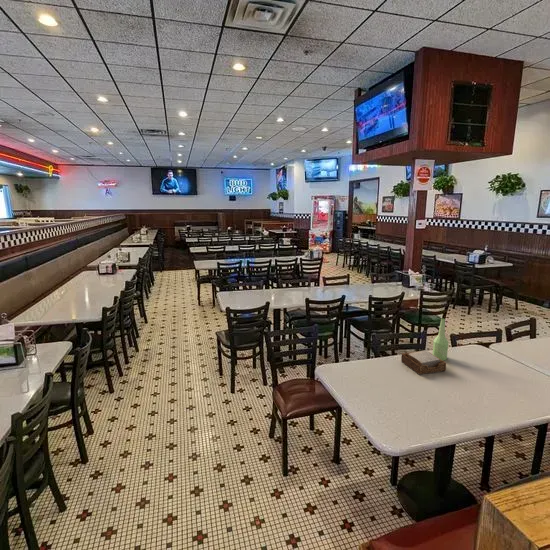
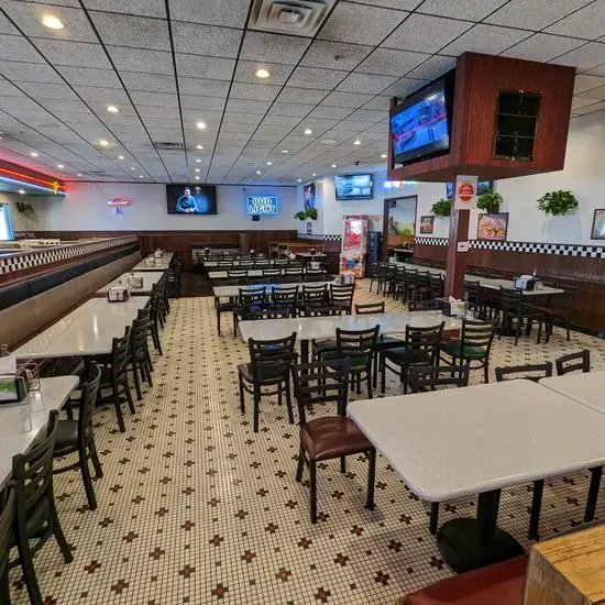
- napkin holder (422, 360)
- bottle (441, 338)
